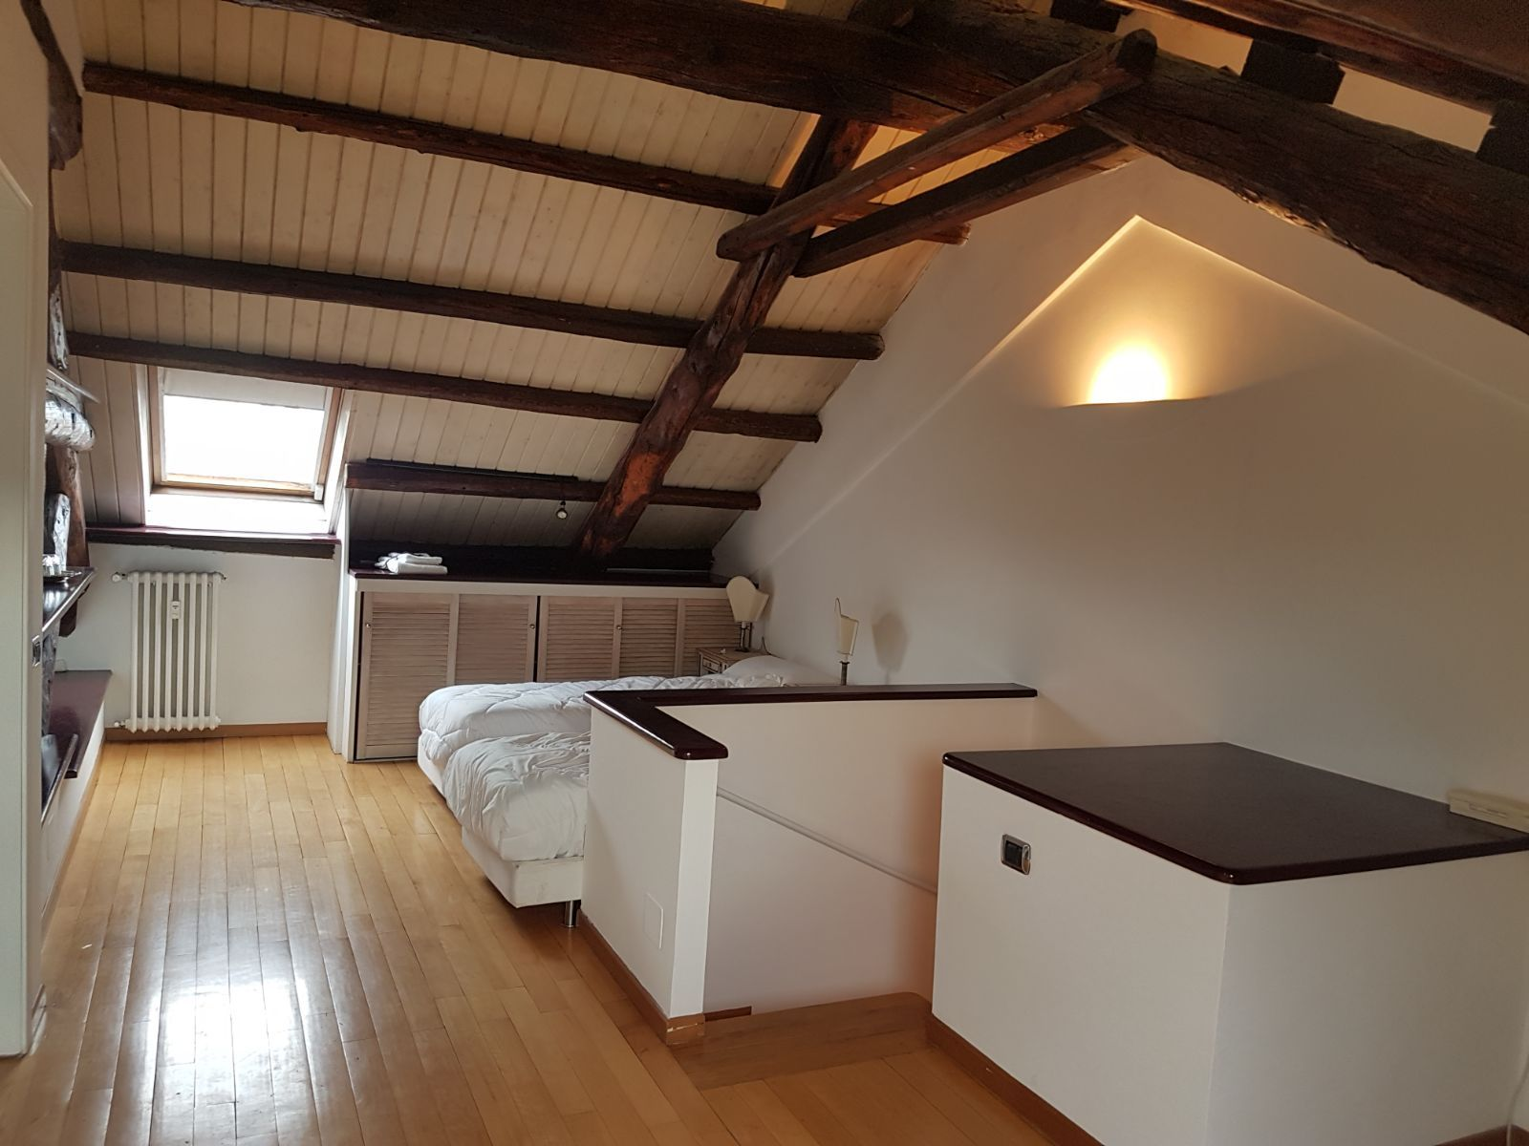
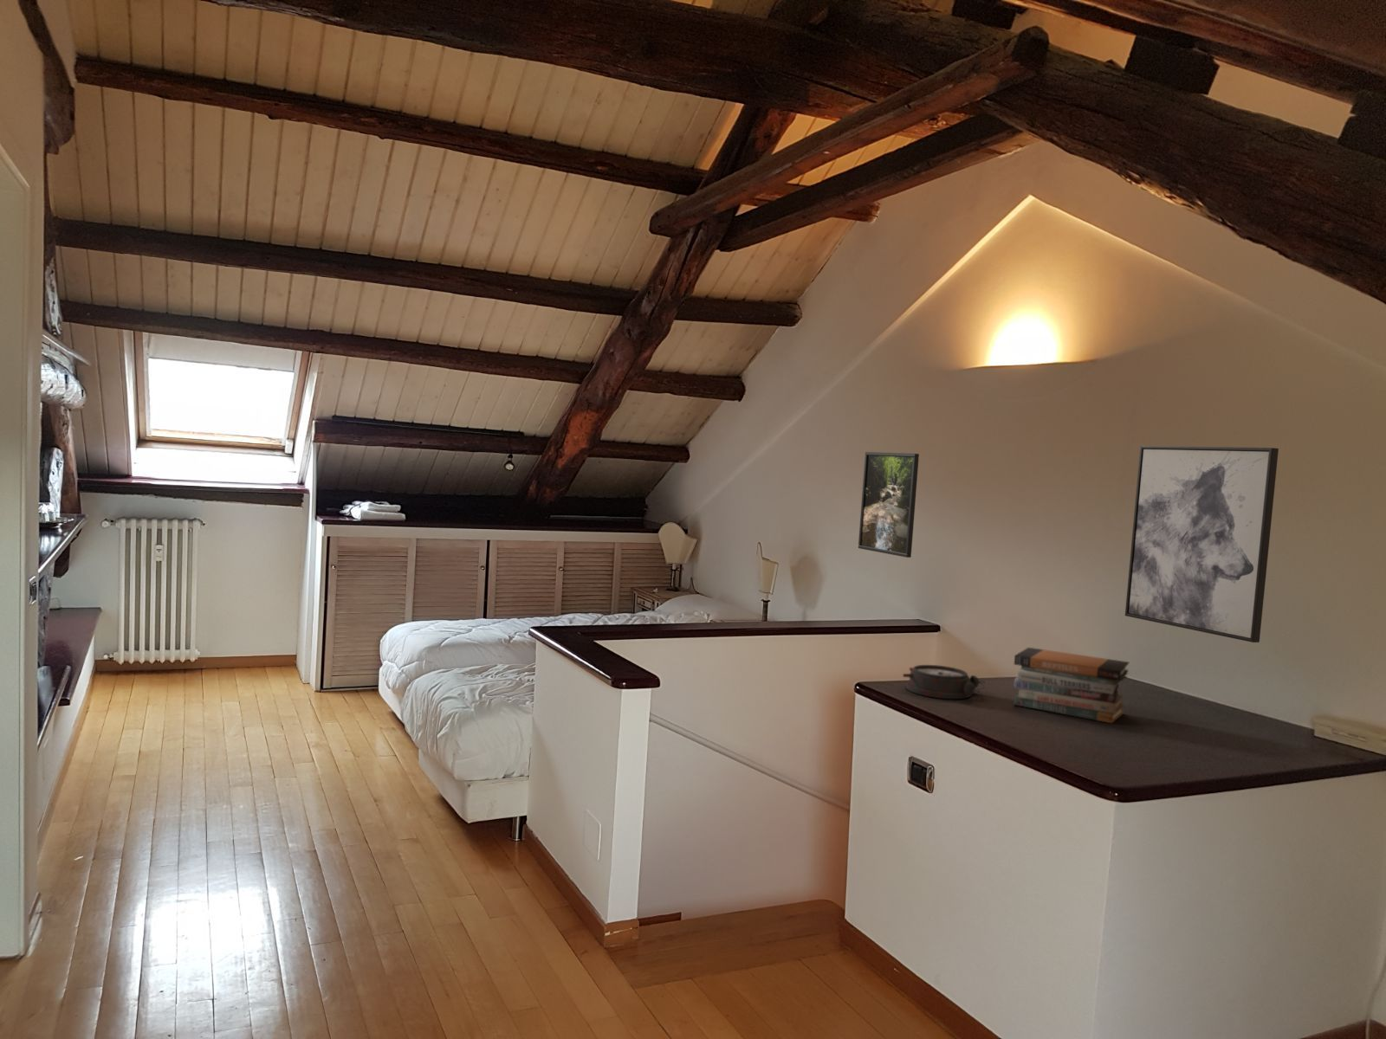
+ wall art (1195, 538)
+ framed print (887, 502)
+ book stack (1068, 683)
+ alarm clock (944, 681)
